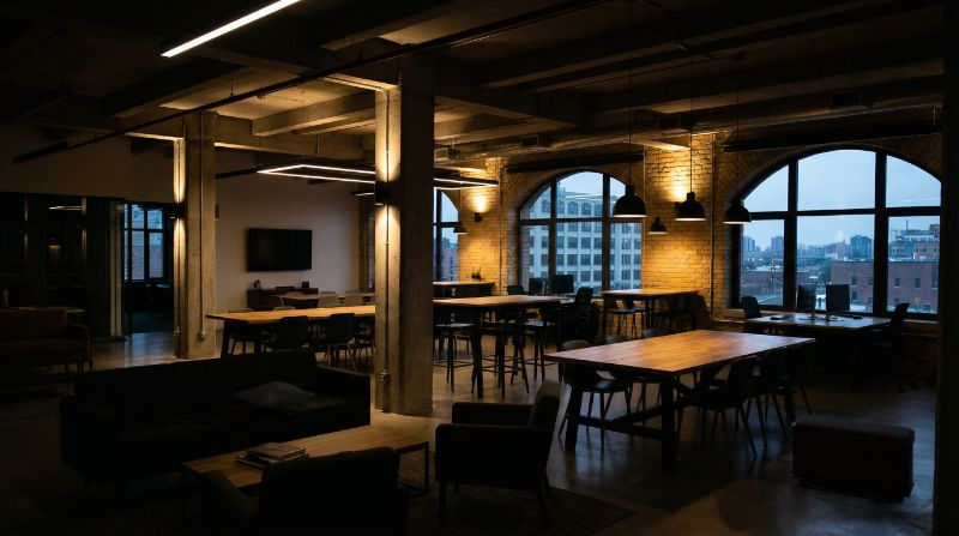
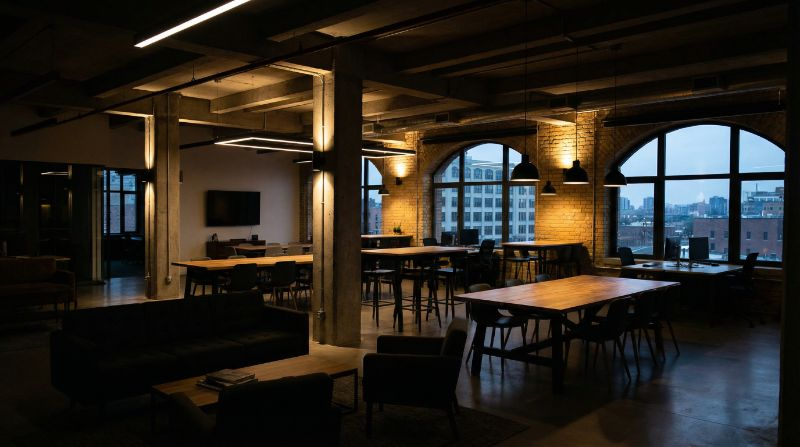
- bench (851, 456)
- decorative pillow (275, 395)
